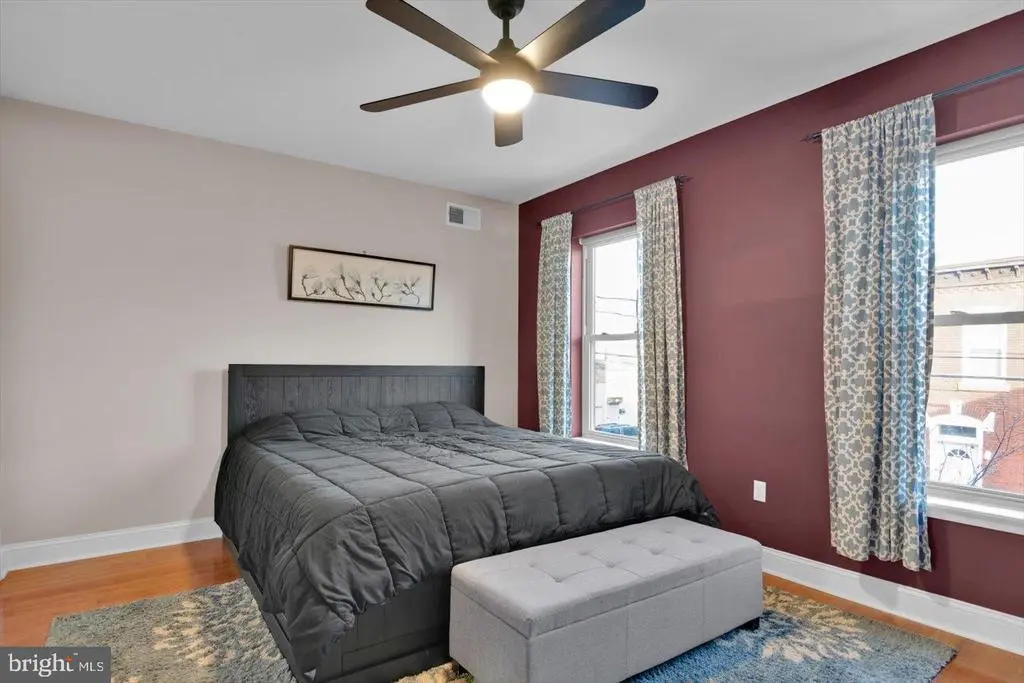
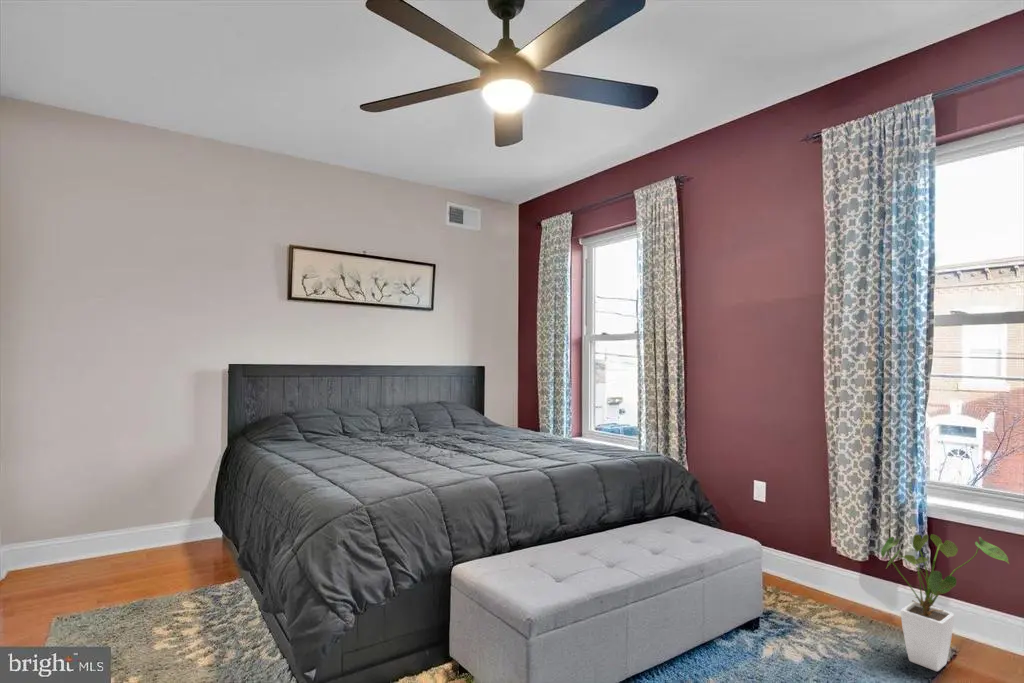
+ house plant (935, 599)
